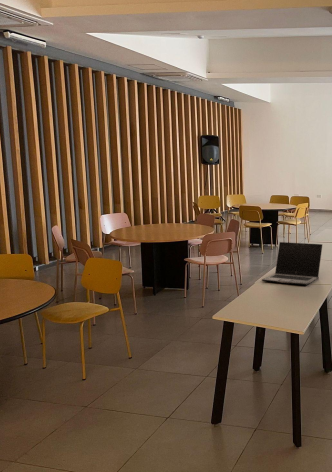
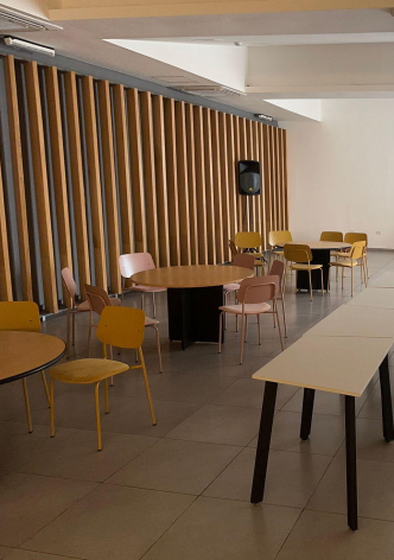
- laptop (292, 262)
